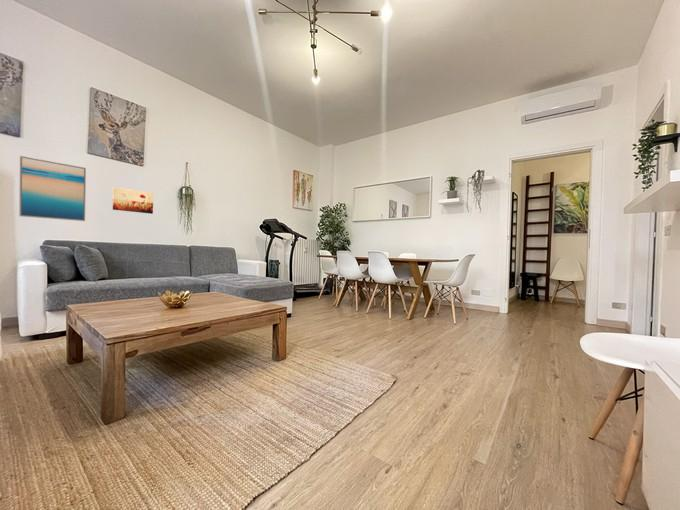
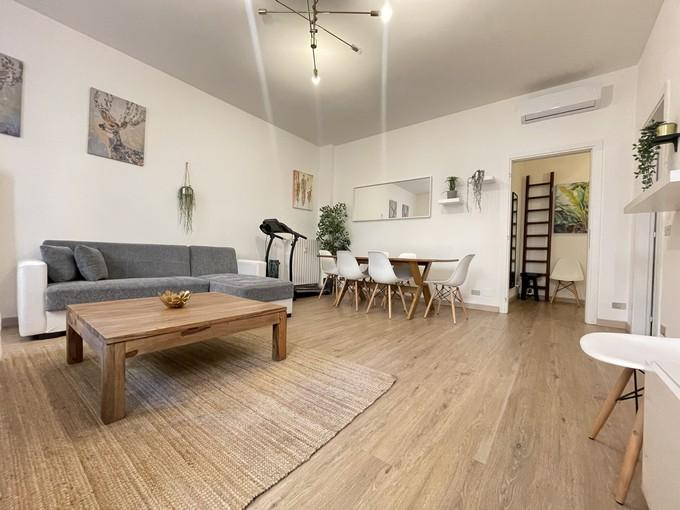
- wall art (54, 190)
- wall art (133, 200)
